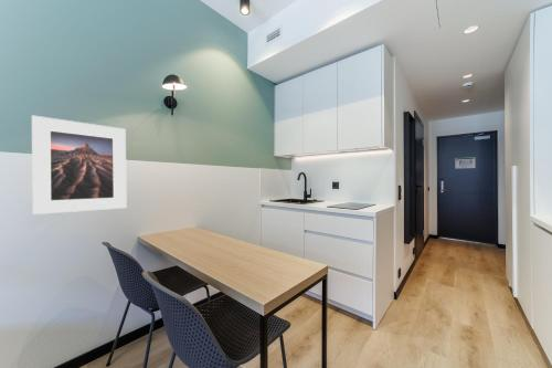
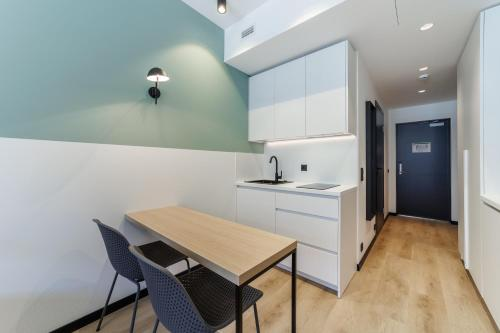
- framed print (84, 167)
